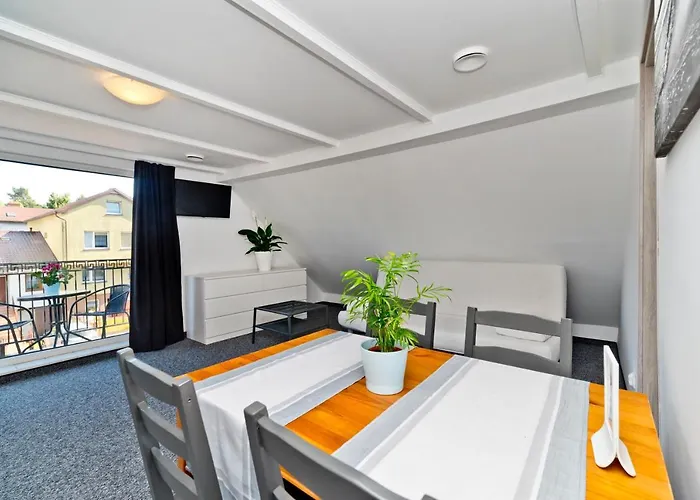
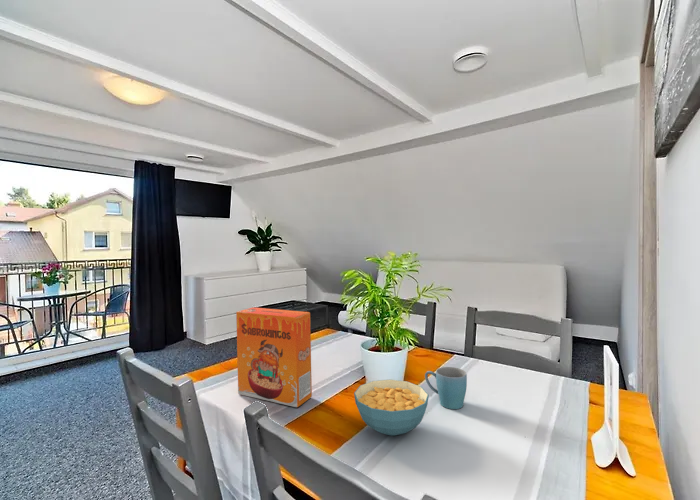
+ cereal bowl (391, 411)
+ mug (445, 386)
+ cereal box (273, 353)
